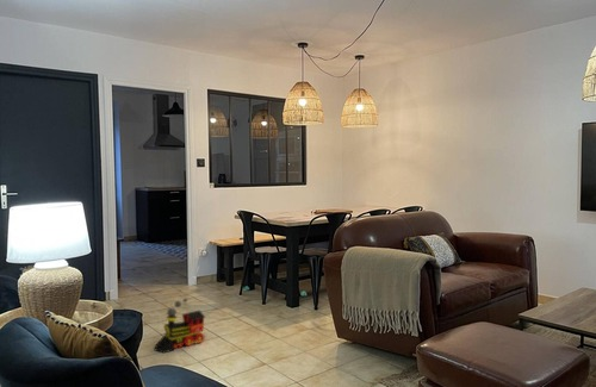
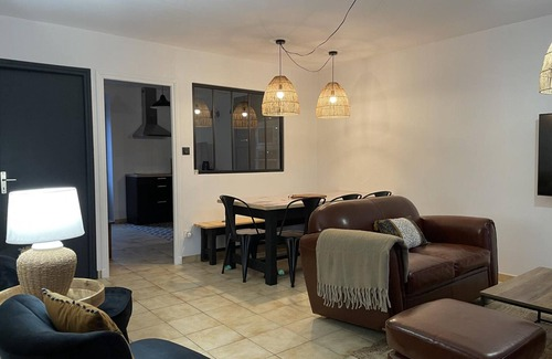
- toy train (178, 323)
